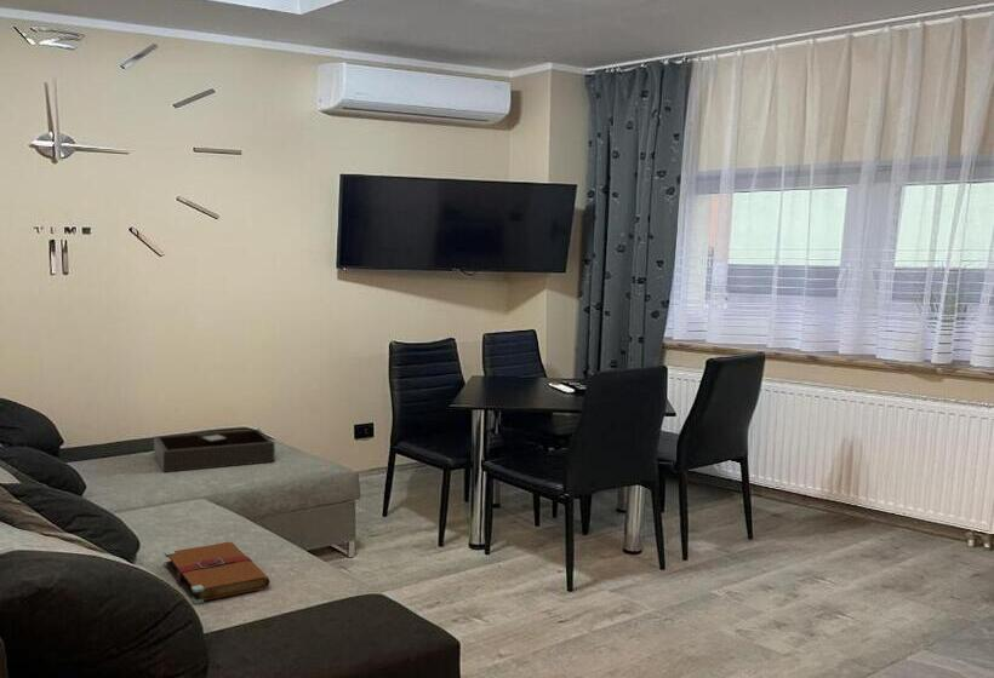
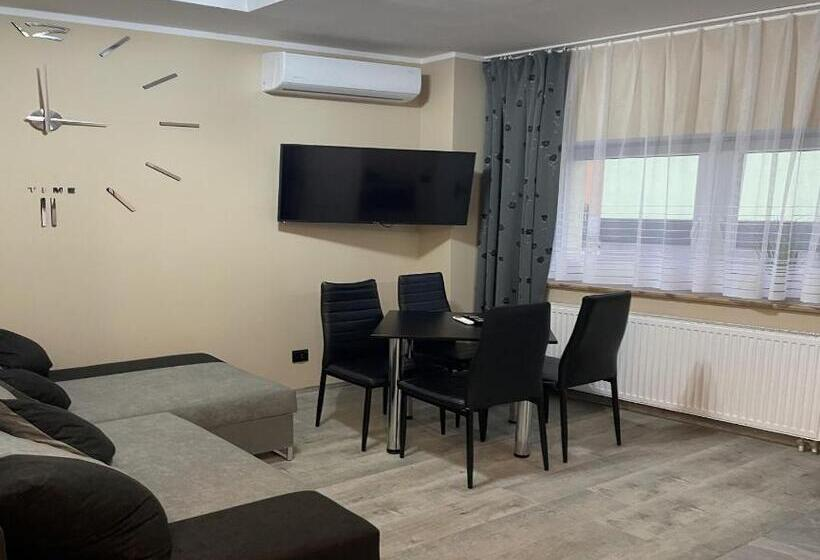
- tray (213, 448)
- book (213, 565)
